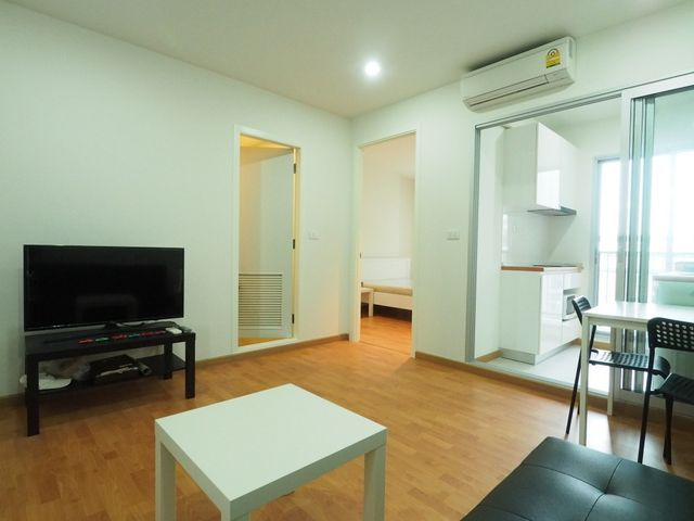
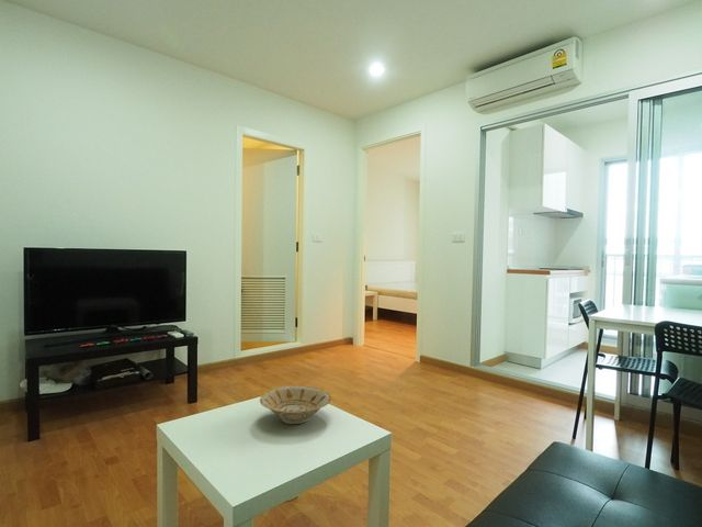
+ bowl (295, 407)
